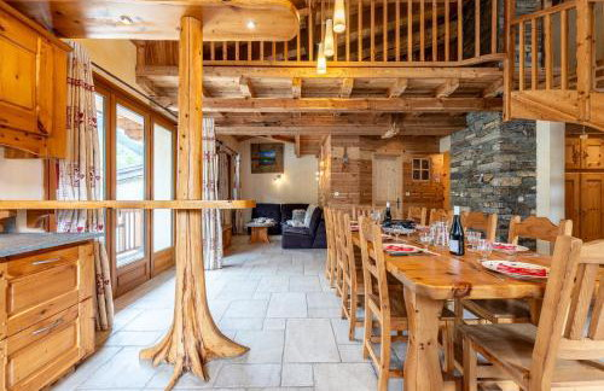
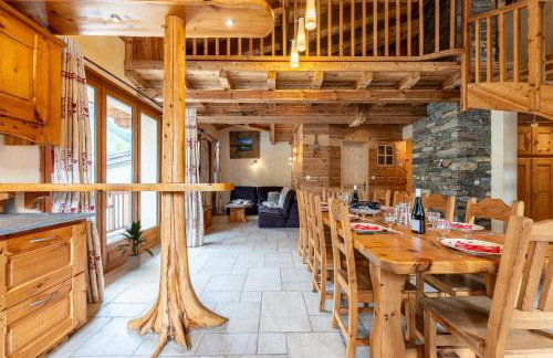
+ indoor plant (135, 244)
